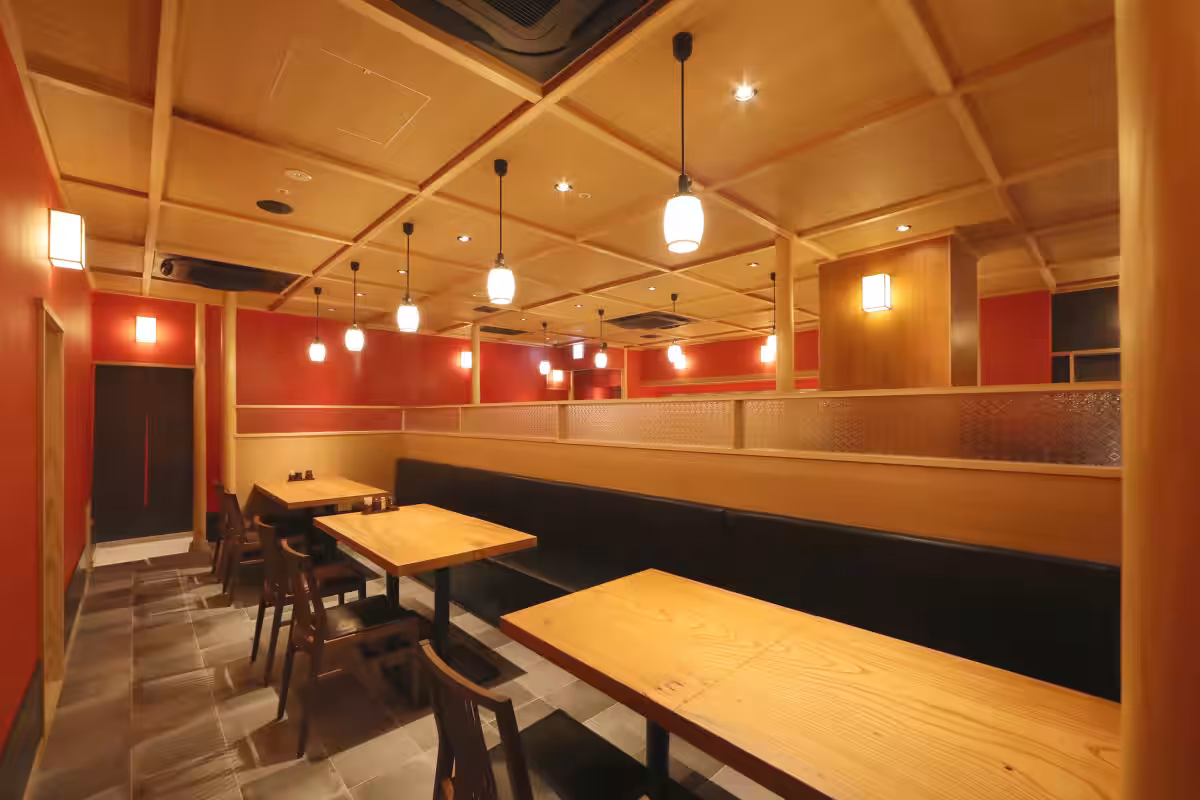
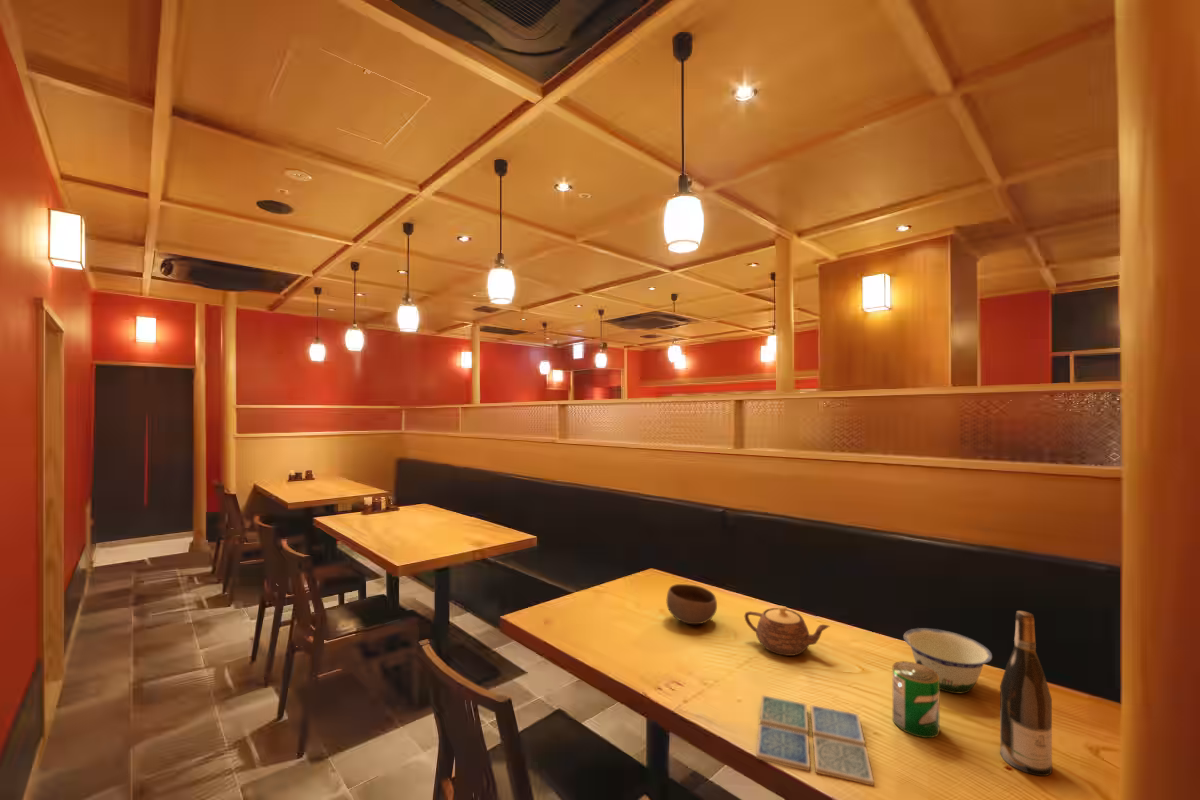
+ teapot (785, 627)
+ drink coaster (807, 735)
+ can (915, 698)
+ wine bottle (1025, 687)
+ bowl (945, 663)
+ bowl (691, 605)
